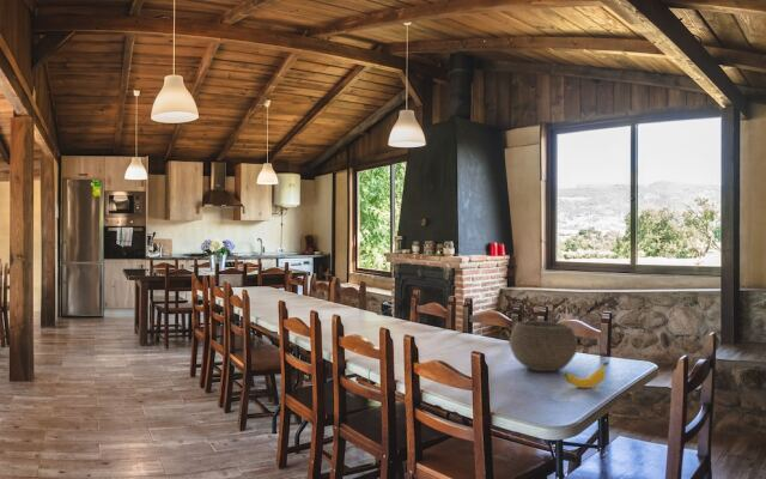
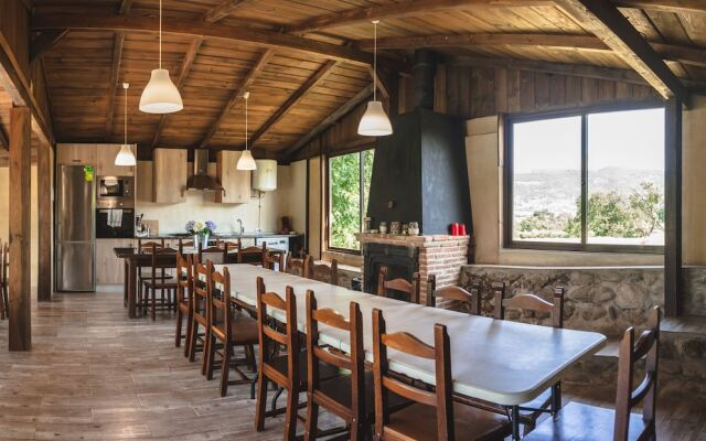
- banana (586, 377)
- bowl (542, 345)
